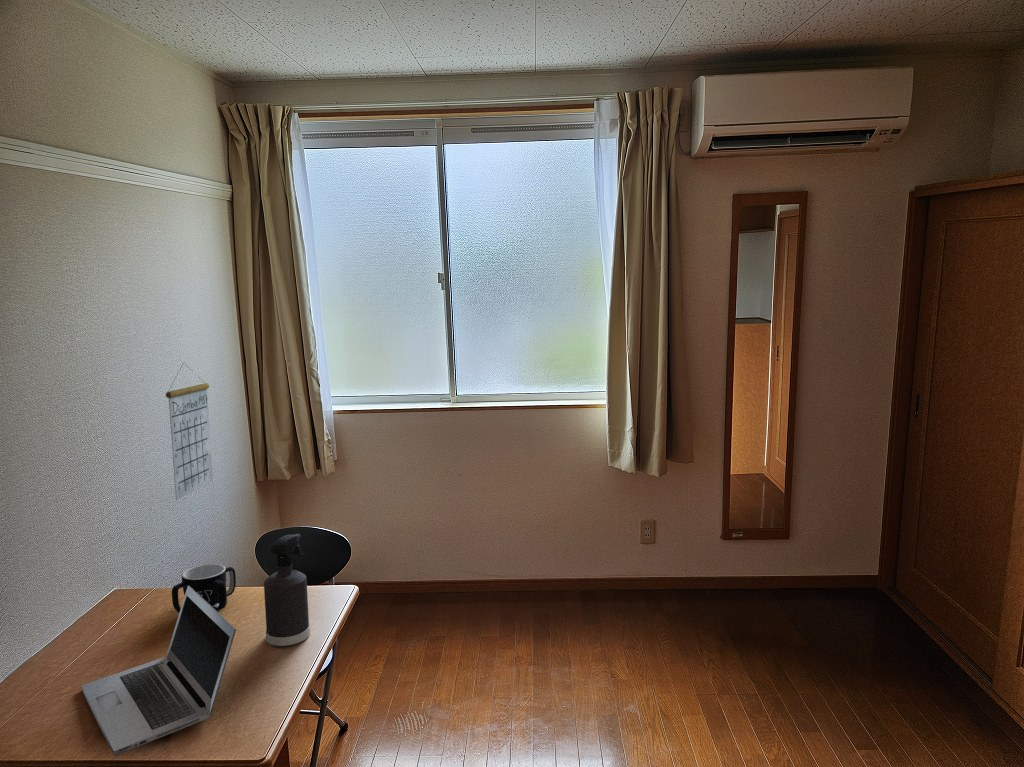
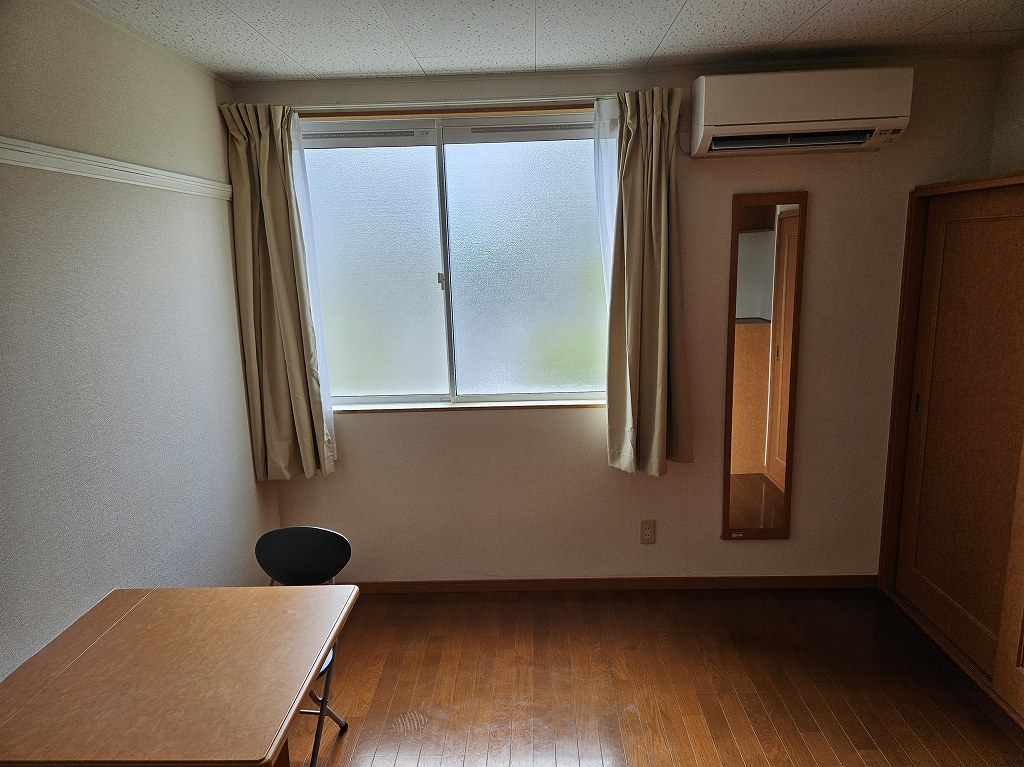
- calendar (190, 426)
- laptop (156, 660)
- mug (205, 590)
- spray bottle (287, 586)
